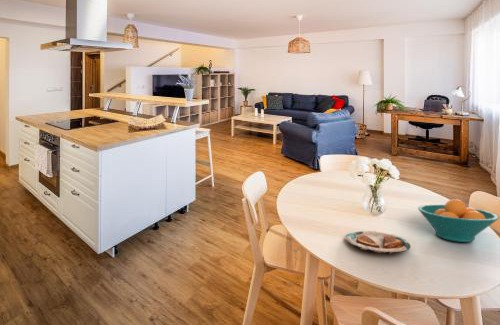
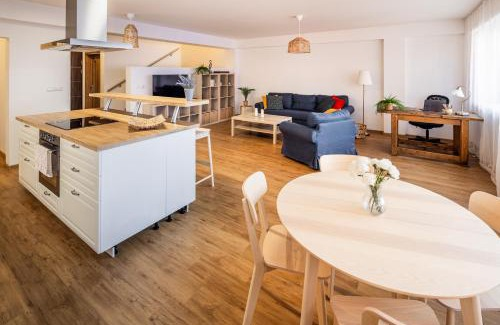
- plate (376, 241)
- fruit bowl (455, 218)
